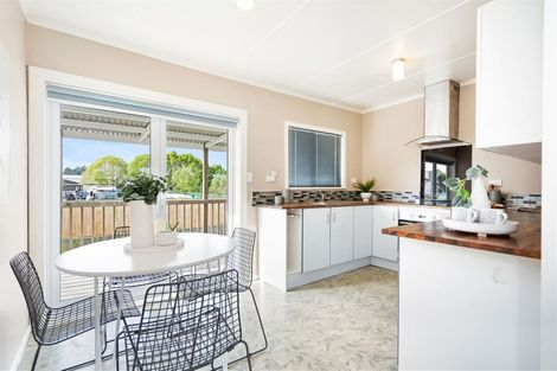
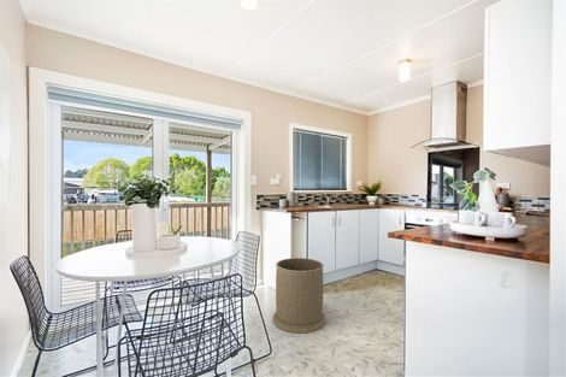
+ trash can (299, 291)
